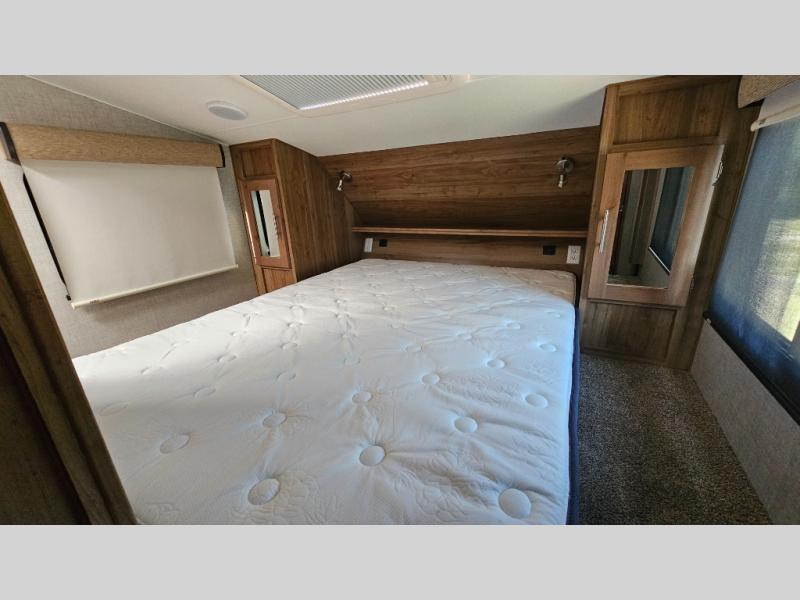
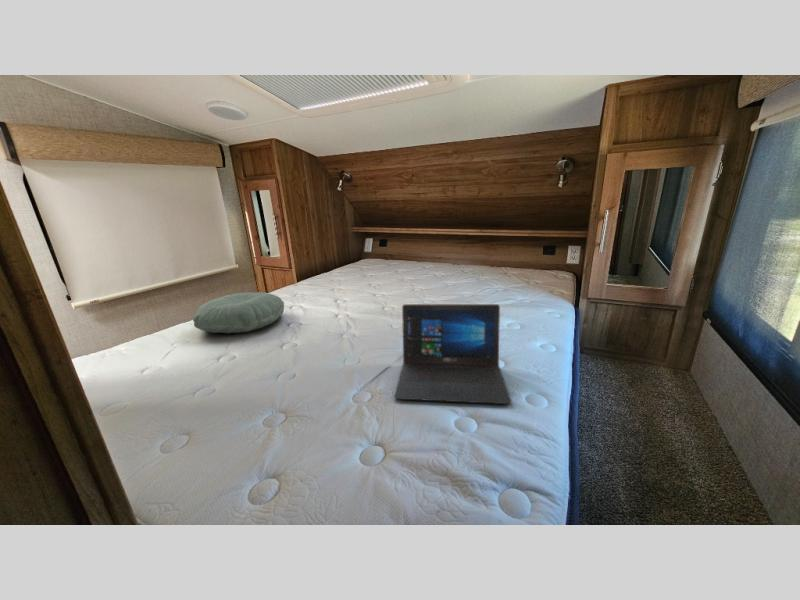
+ pillow (242, 310)
+ laptop (450, 349)
